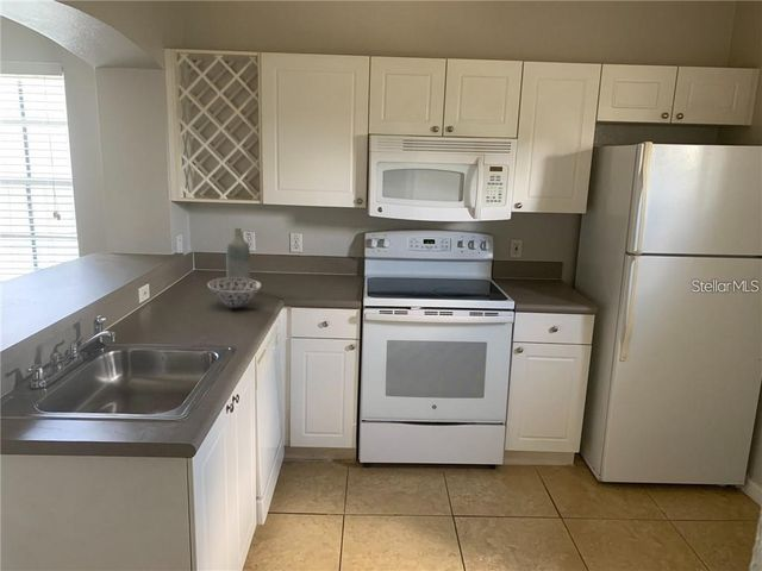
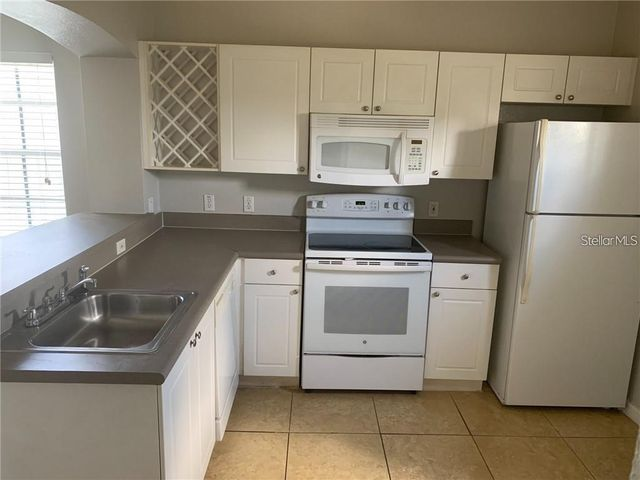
- bowl (235, 294)
- bottle (238, 259)
